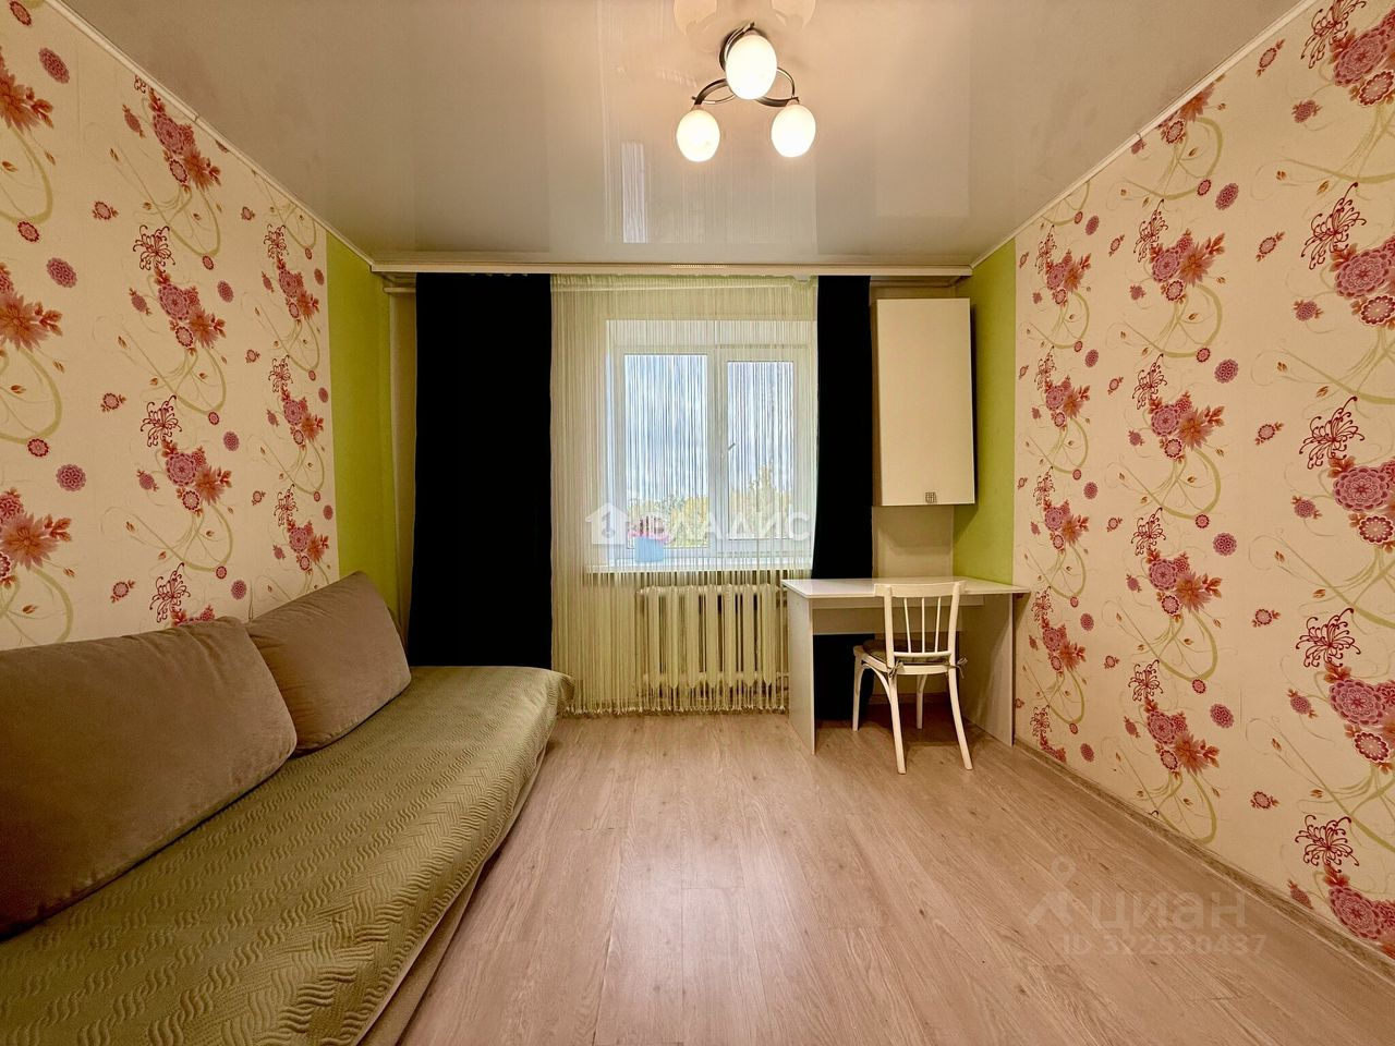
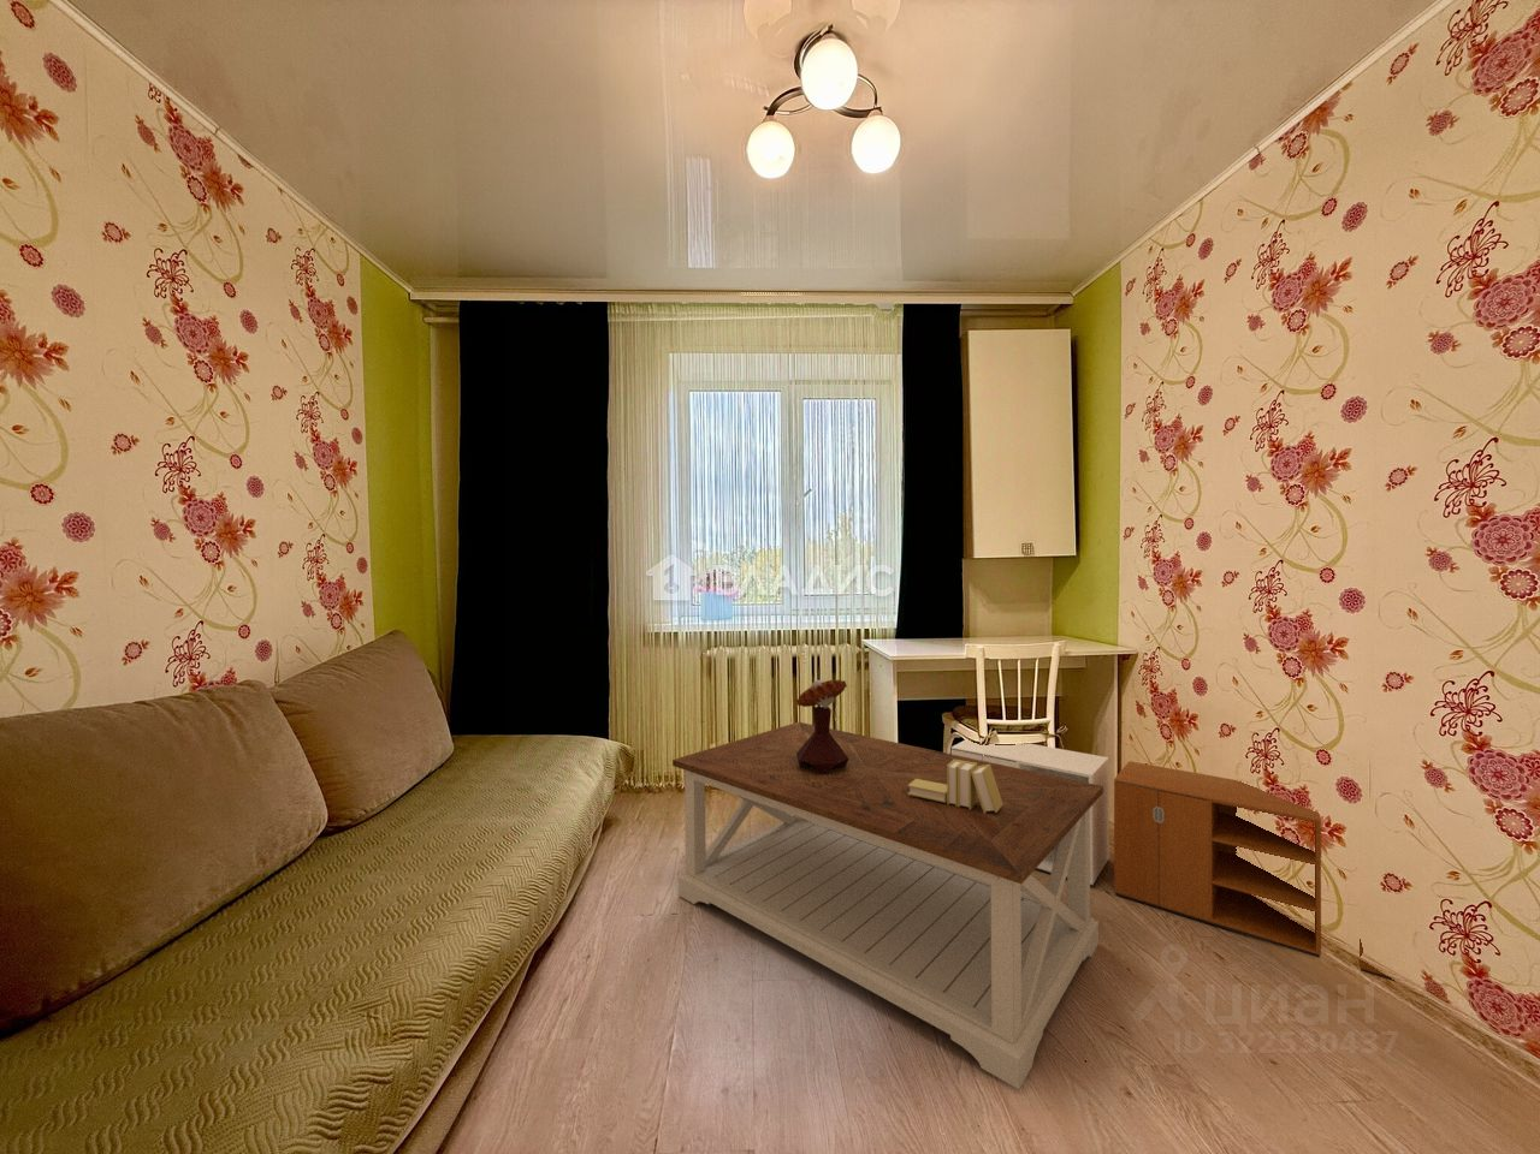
+ storage cabinet (1213, 846)
+ coffee table (872, 844)
+ mushroom (822, 721)
+ books (954, 782)
